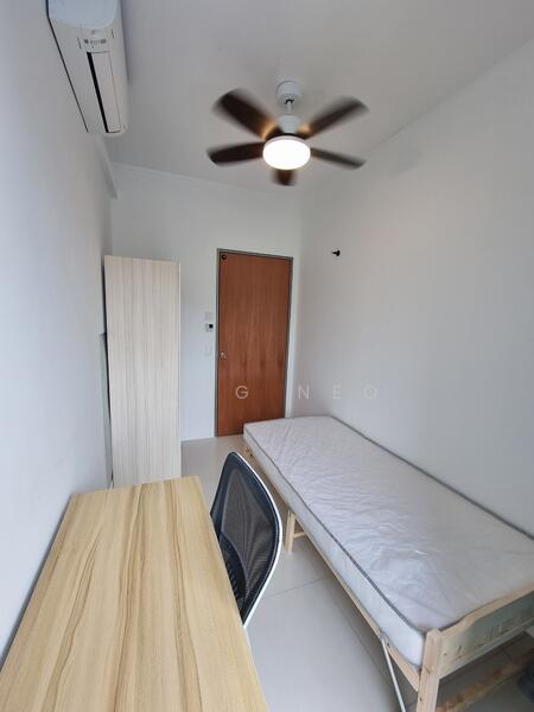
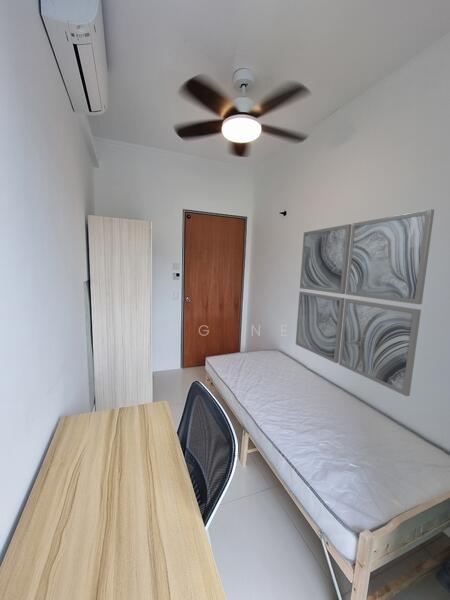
+ wall art (346, 294)
